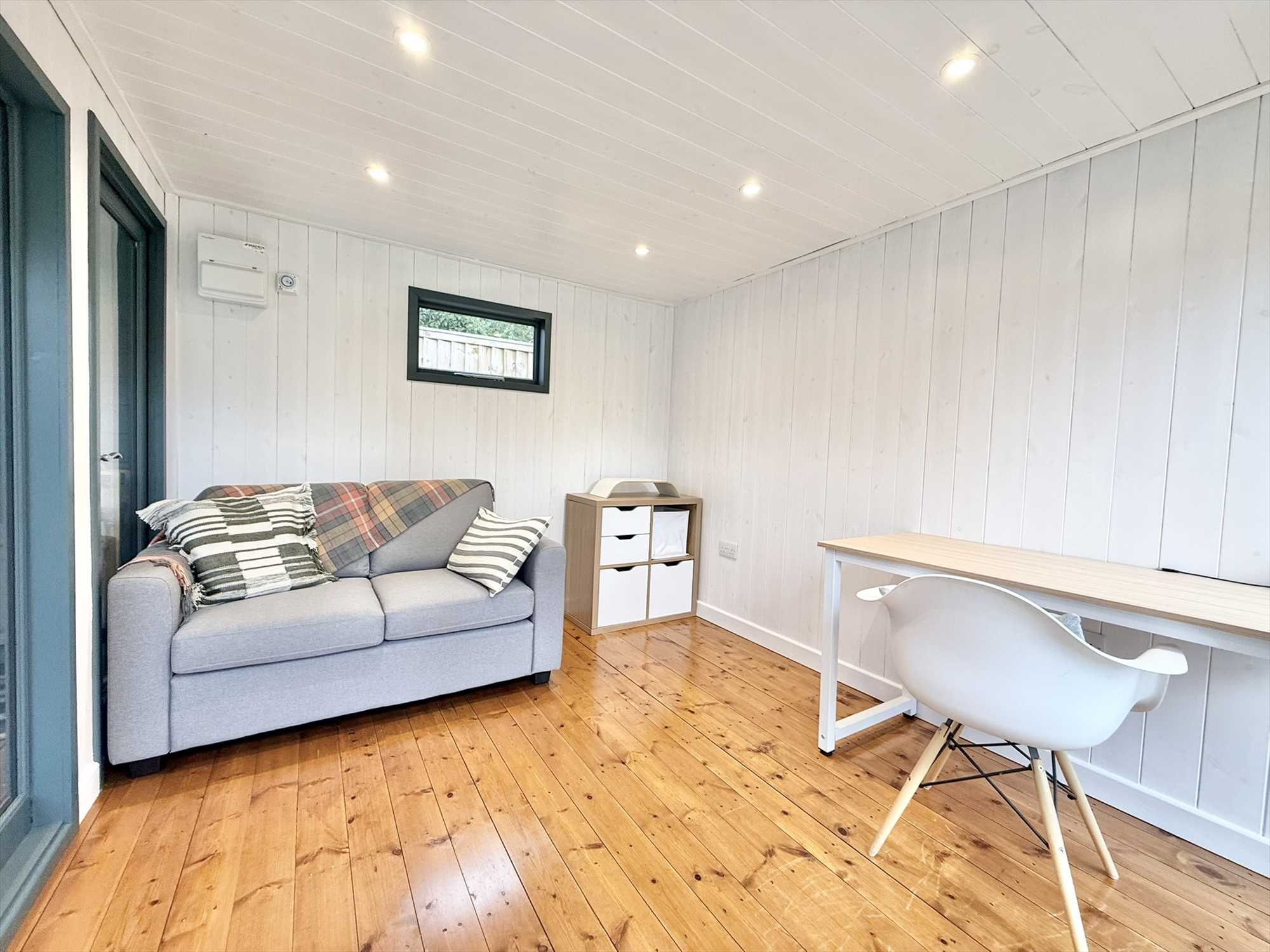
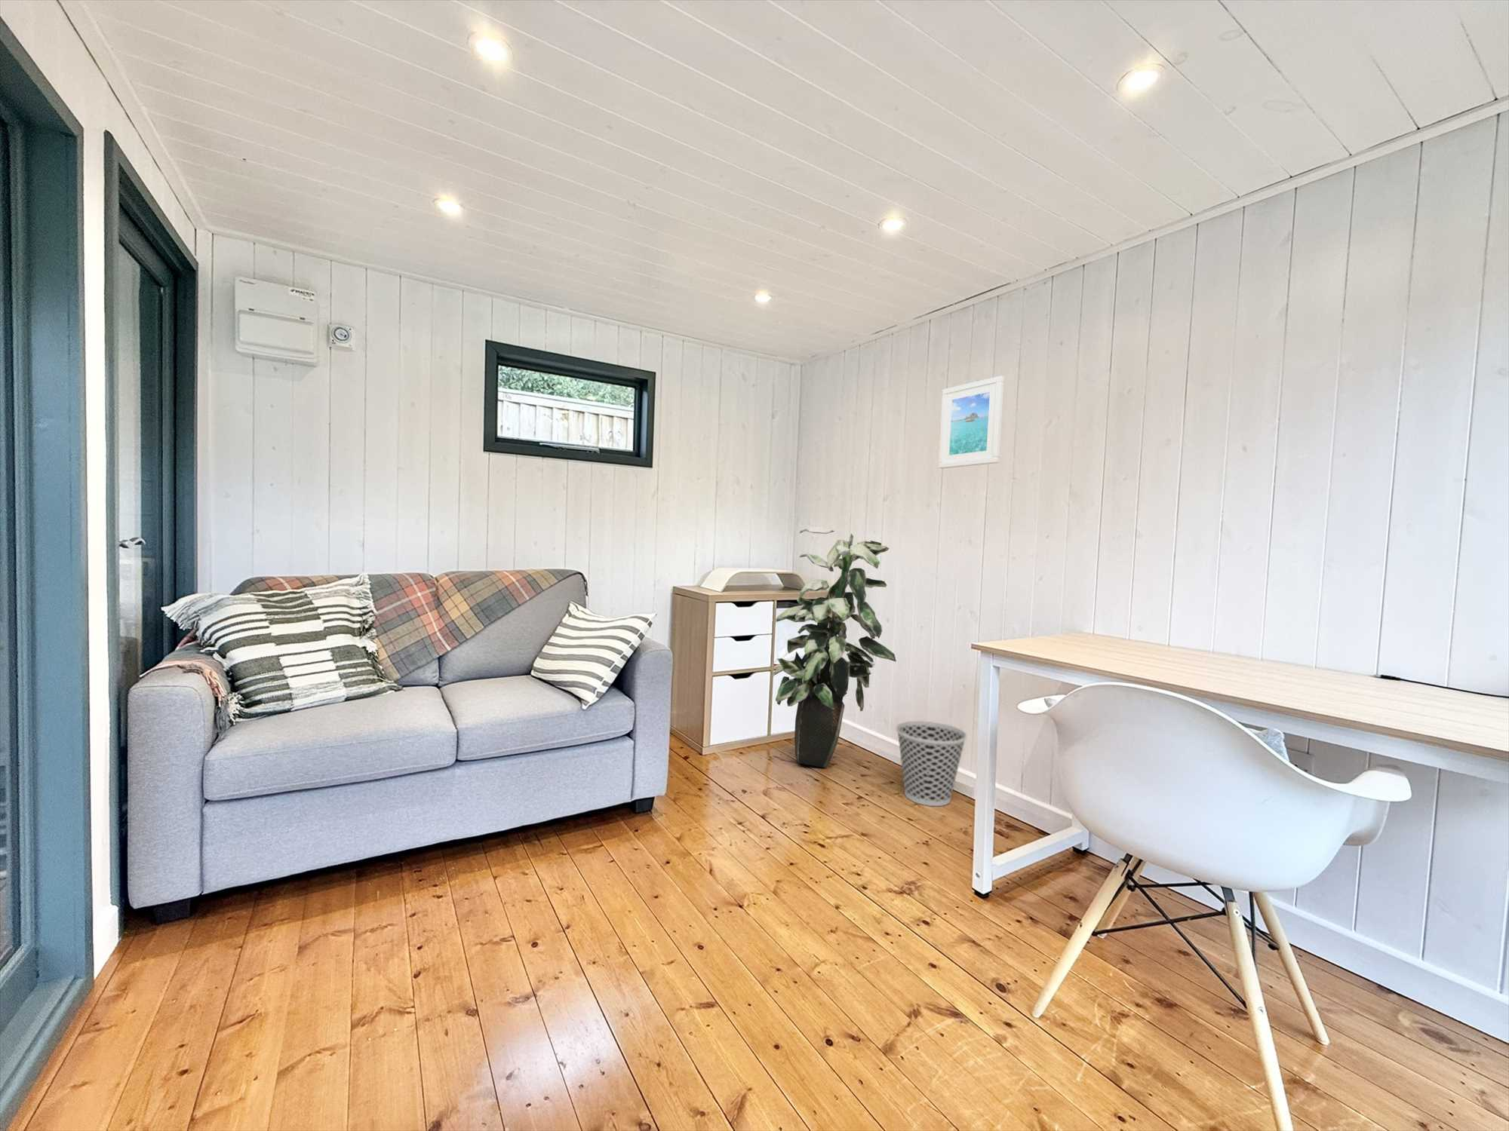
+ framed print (970, 424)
+ indoor plant (826, 645)
+ wastebasket (929, 764)
